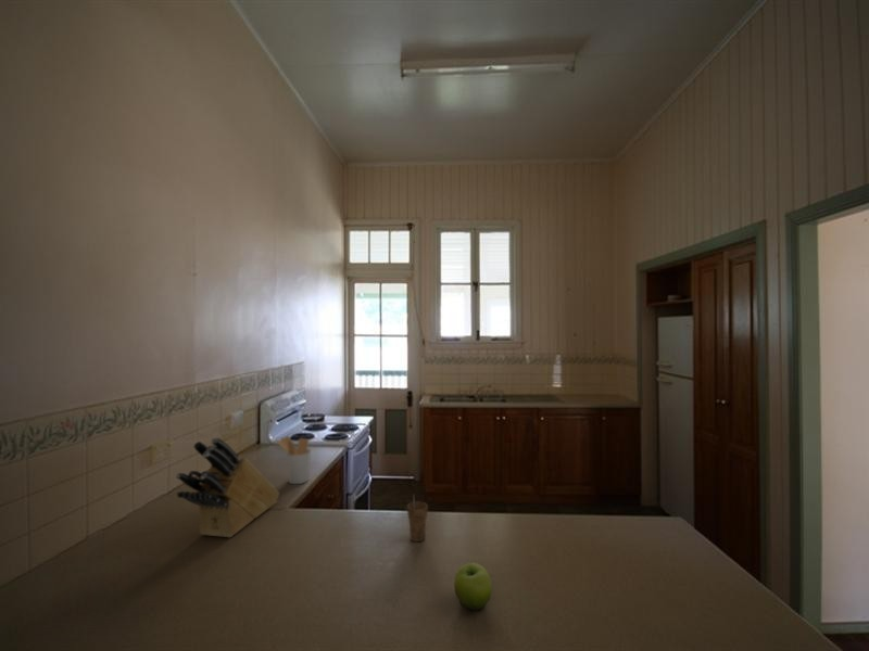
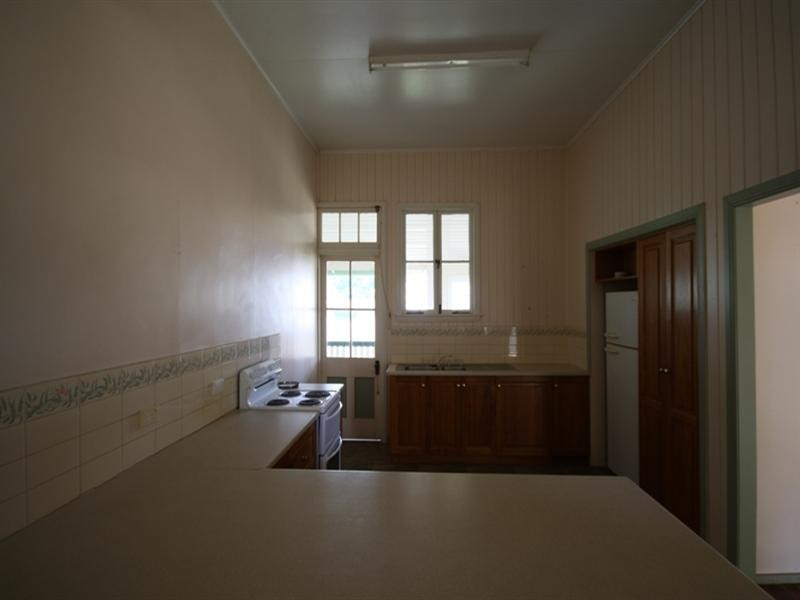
- knife block (232, 475)
- utensil holder (293, 458)
- fruit (473, 585)
- cup (417, 518)
